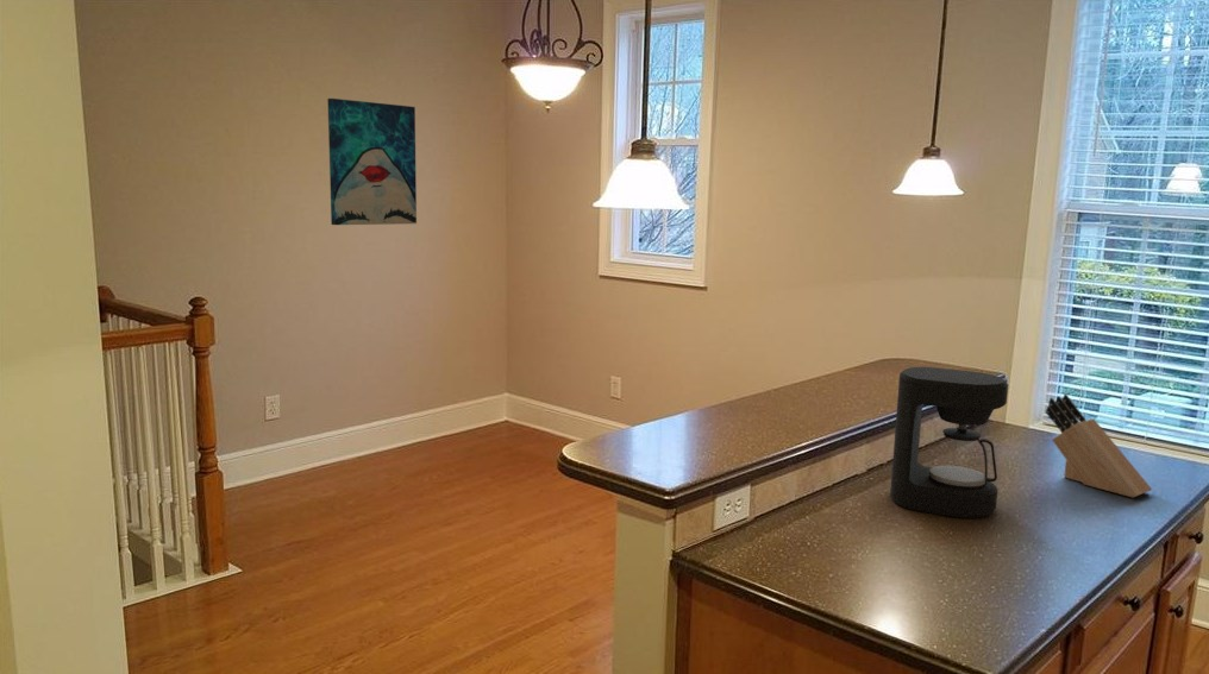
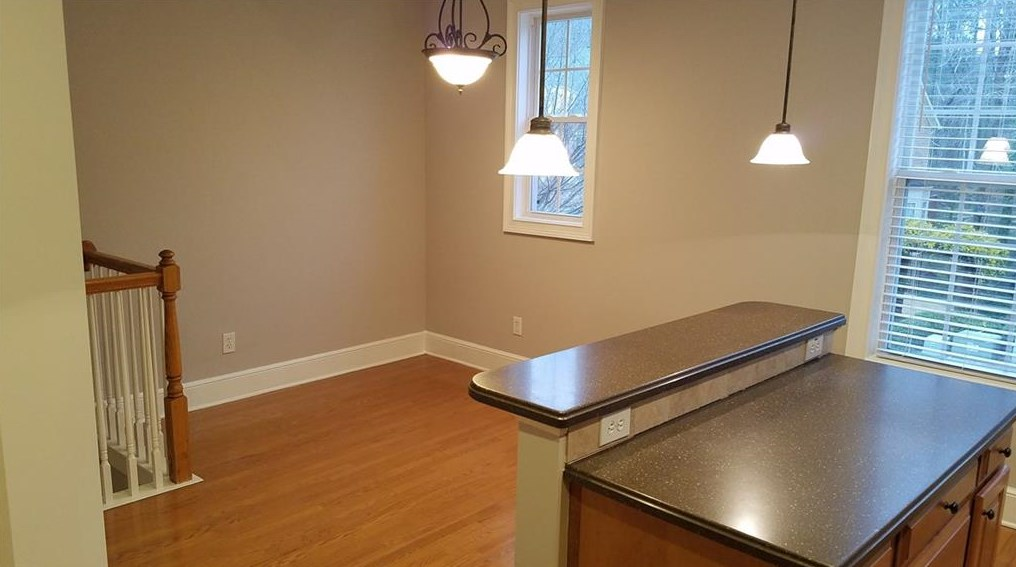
- knife block (1095, 442)
- coffee maker (948, 437)
- wall art (374, 164)
